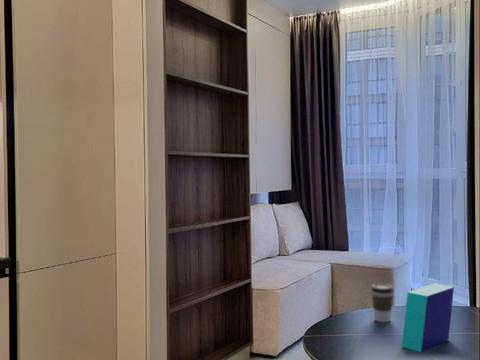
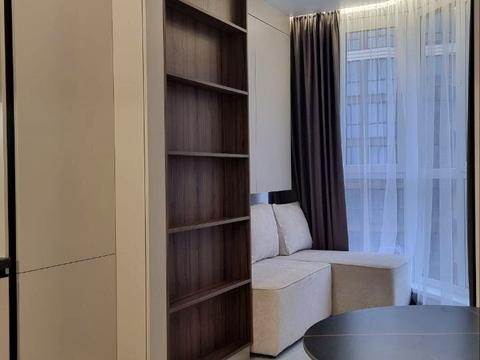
- coffee cup (382, 303)
- book (428, 316)
